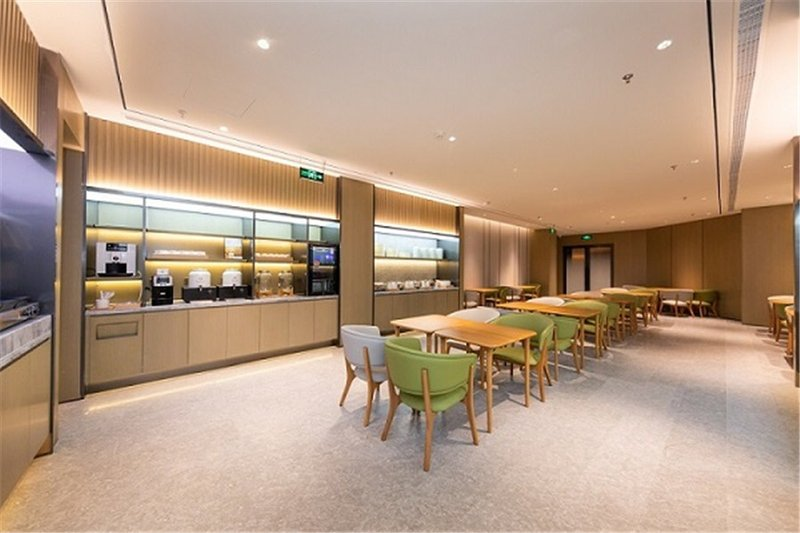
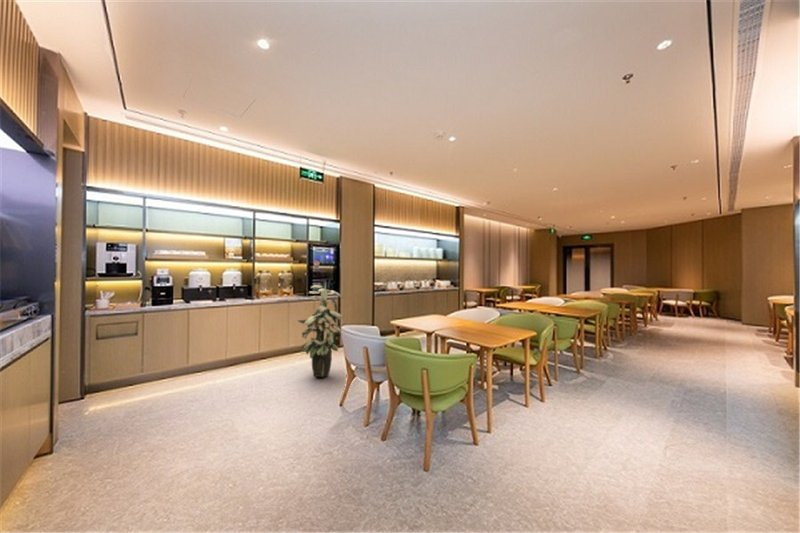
+ indoor plant (320, 330)
